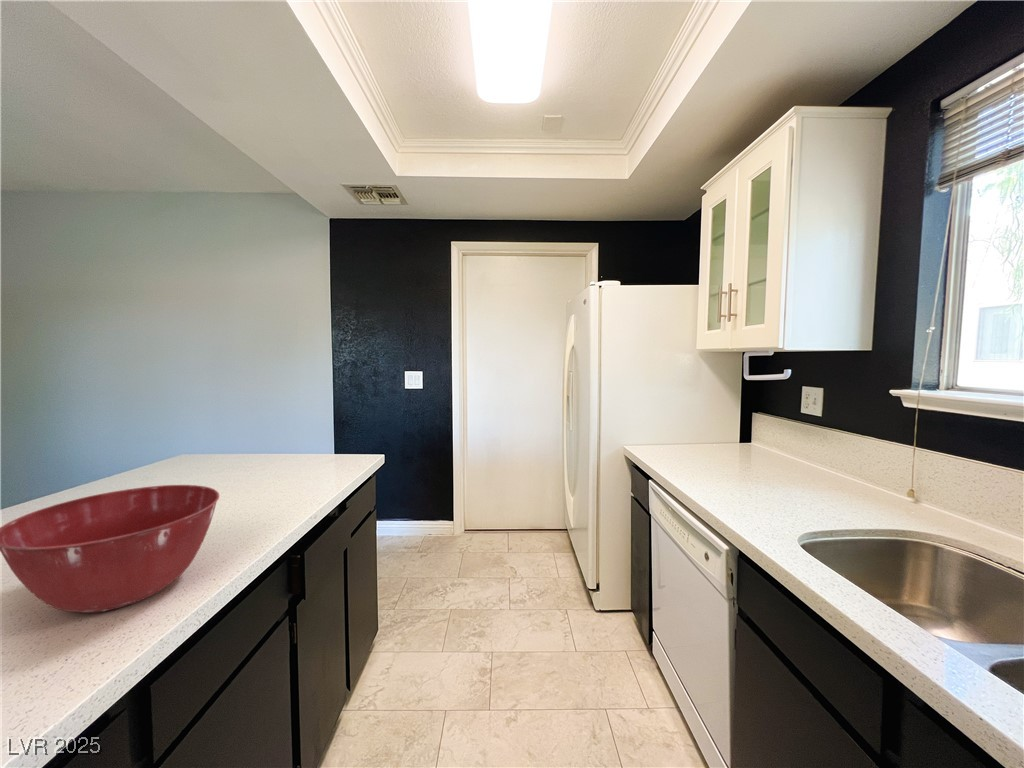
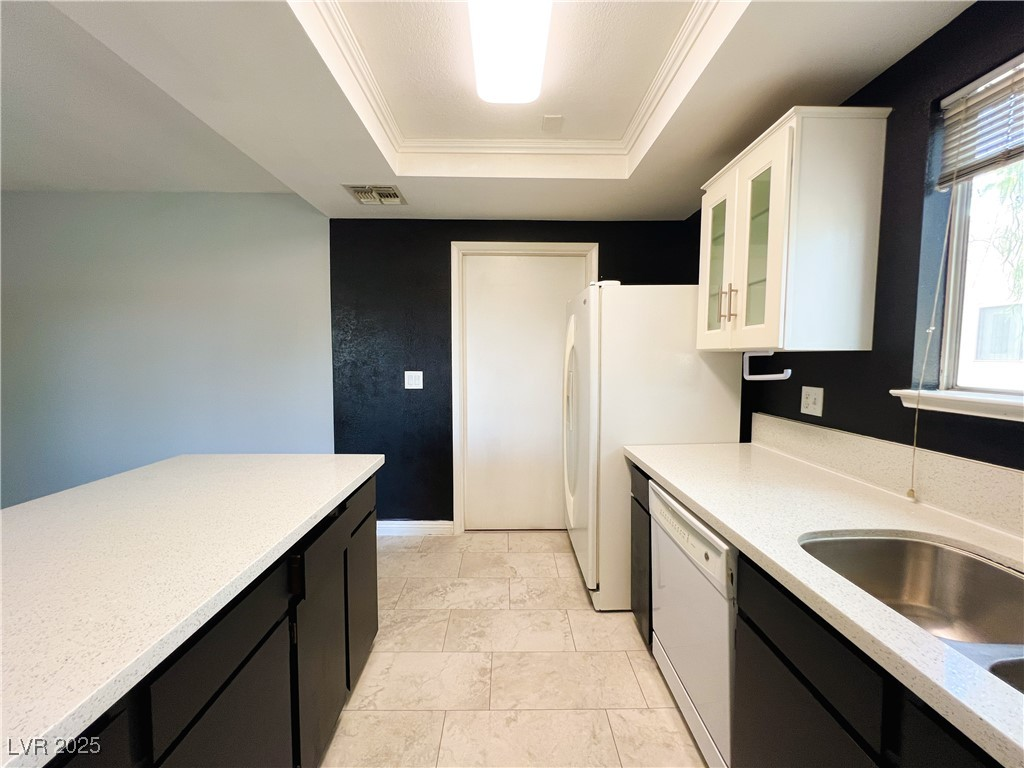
- mixing bowl (124, 549)
